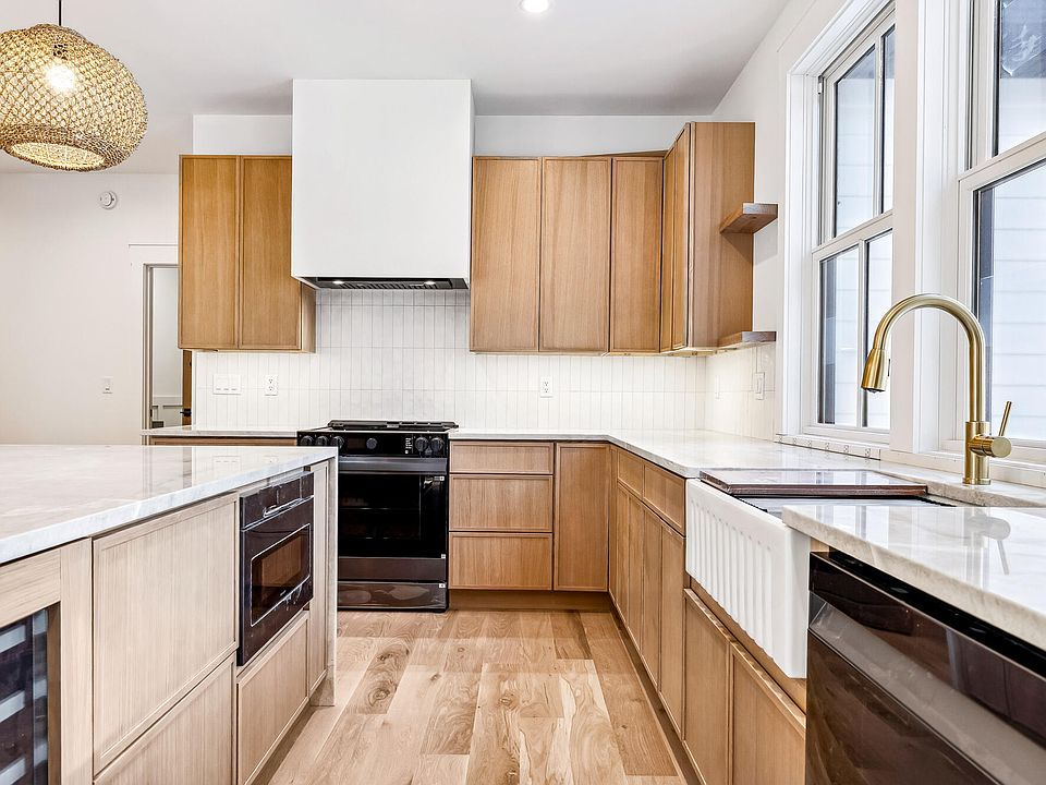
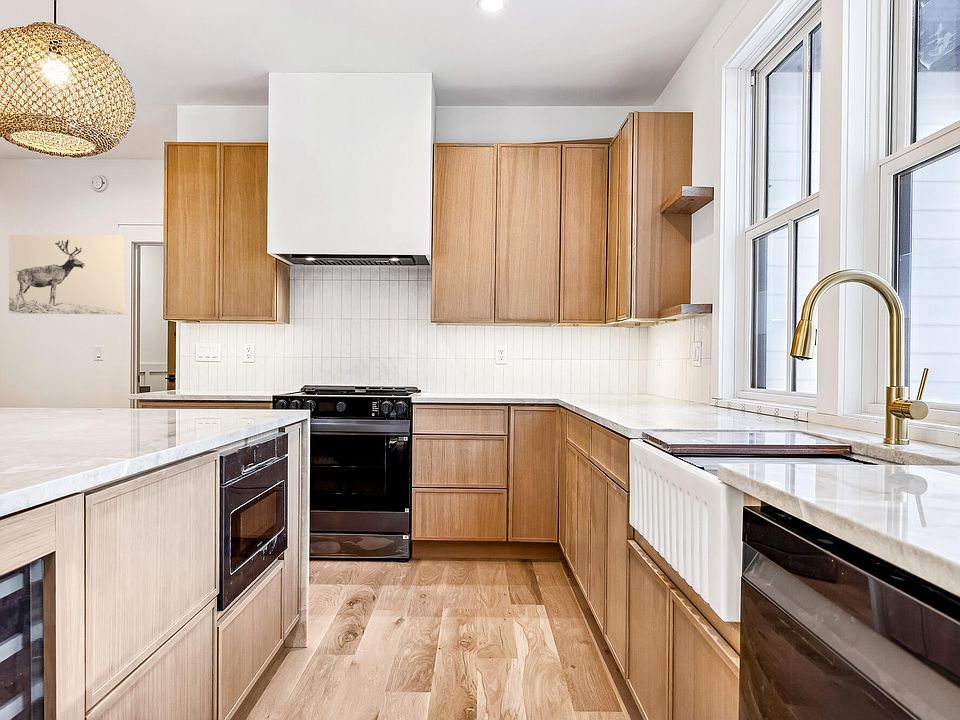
+ wall art (67, 274)
